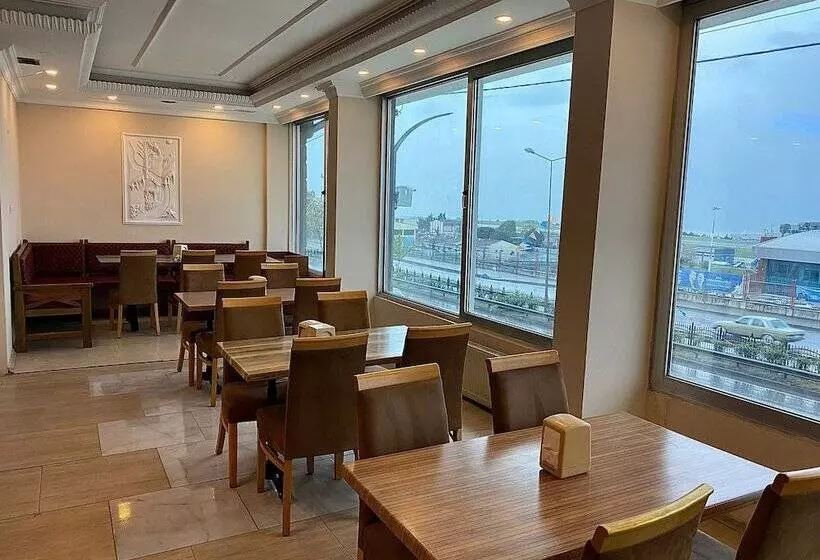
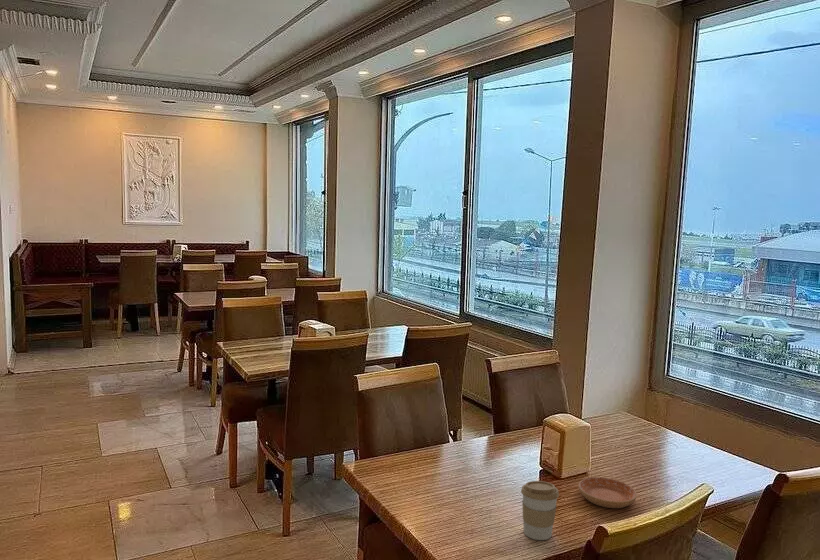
+ saucer (606, 493)
+ coffee cup (538, 508)
